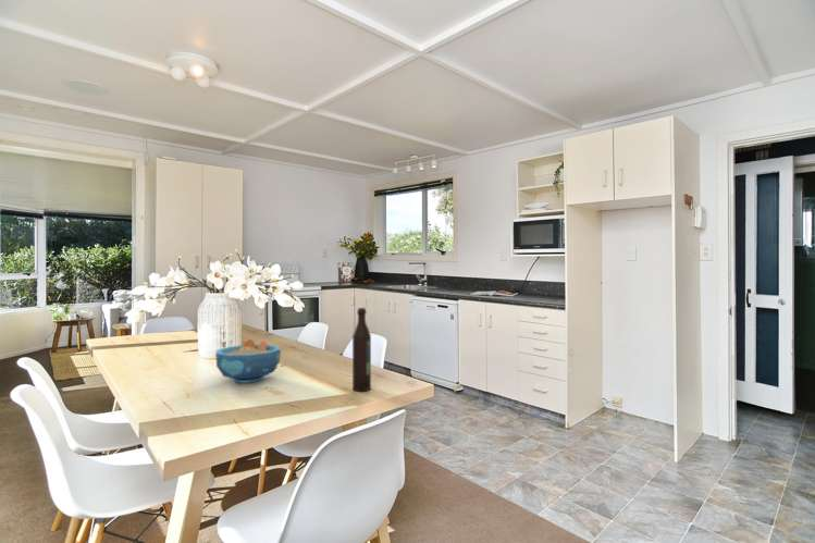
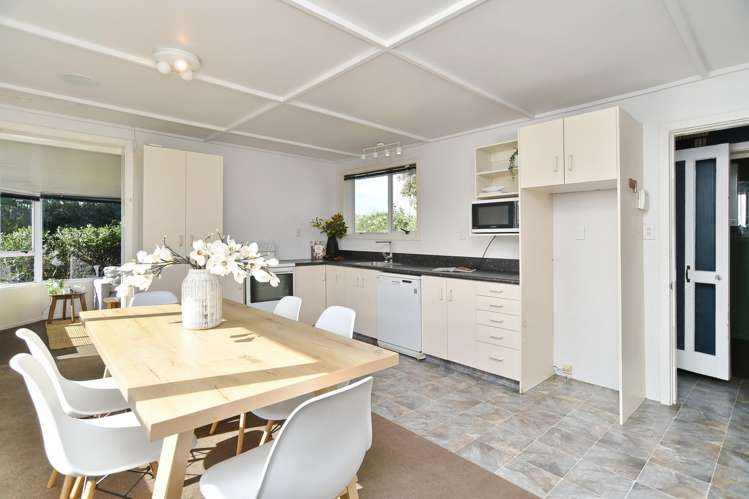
- wine bottle (361, 348)
- bowl (248, 360)
